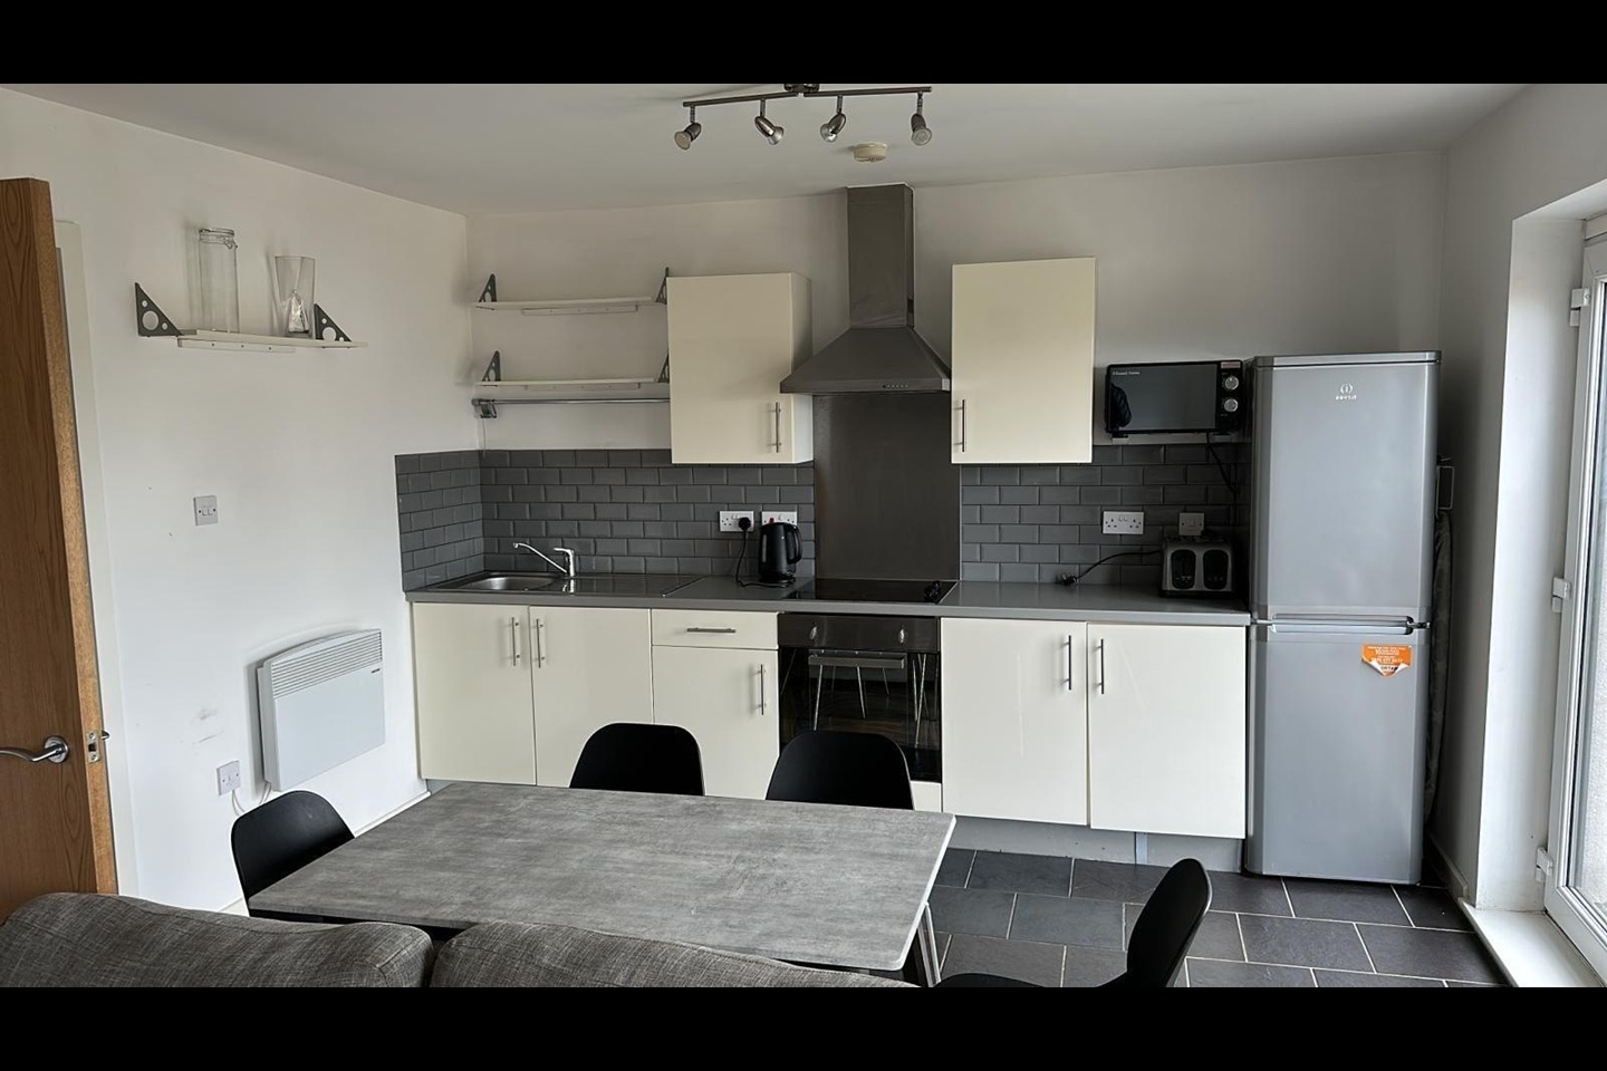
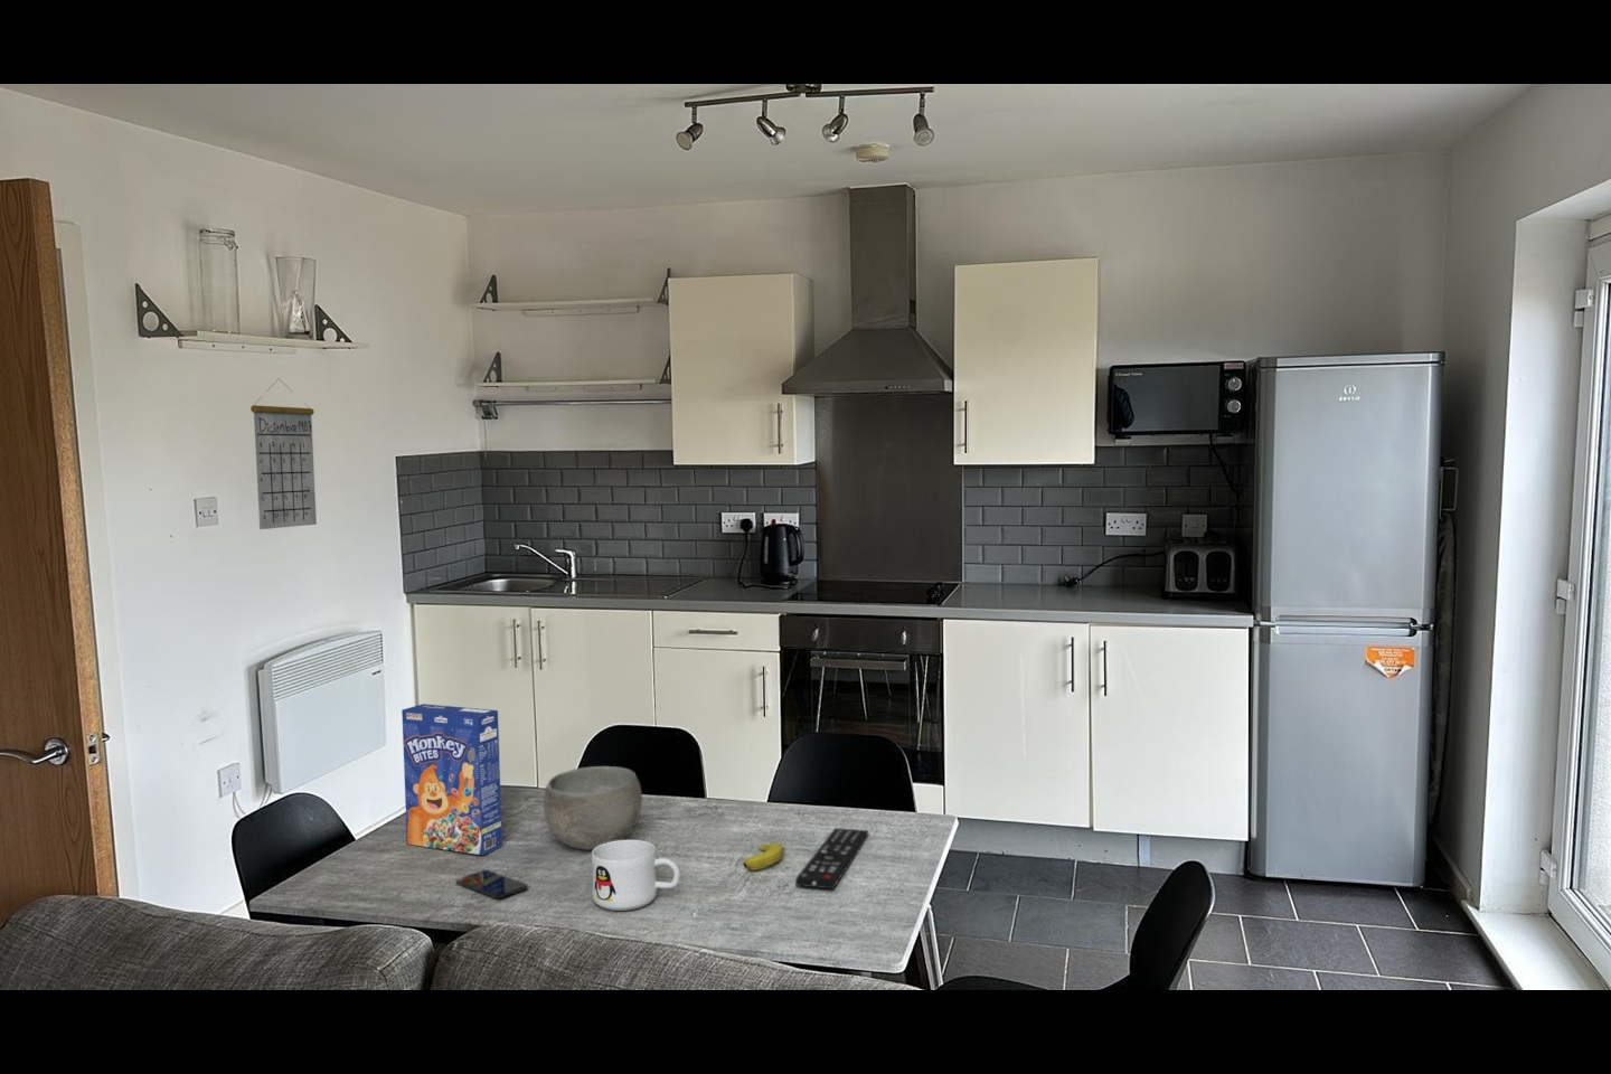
+ smartphone (491, 883)
+ banana (765, 853)
+ mug (635, 875)
+ calendar (285, 452)
+ cereal box (452, 778)
+ remote control (833, 855)
+ bowl (593, 810)
